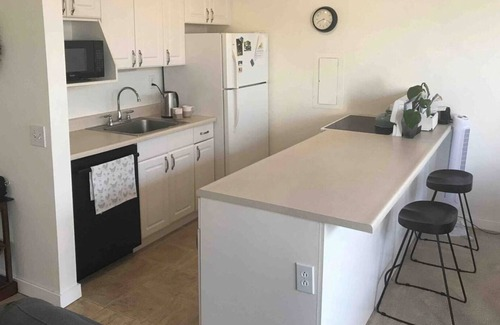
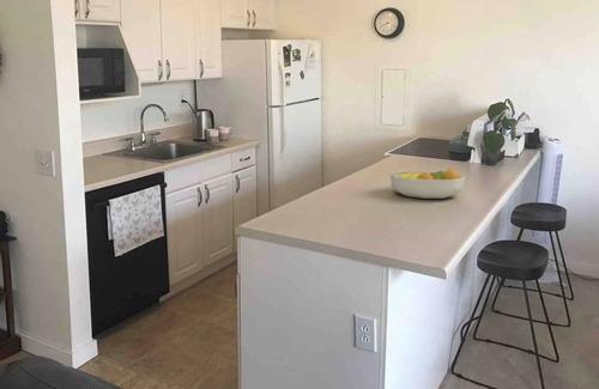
+ fruit bowl (426, 181)
